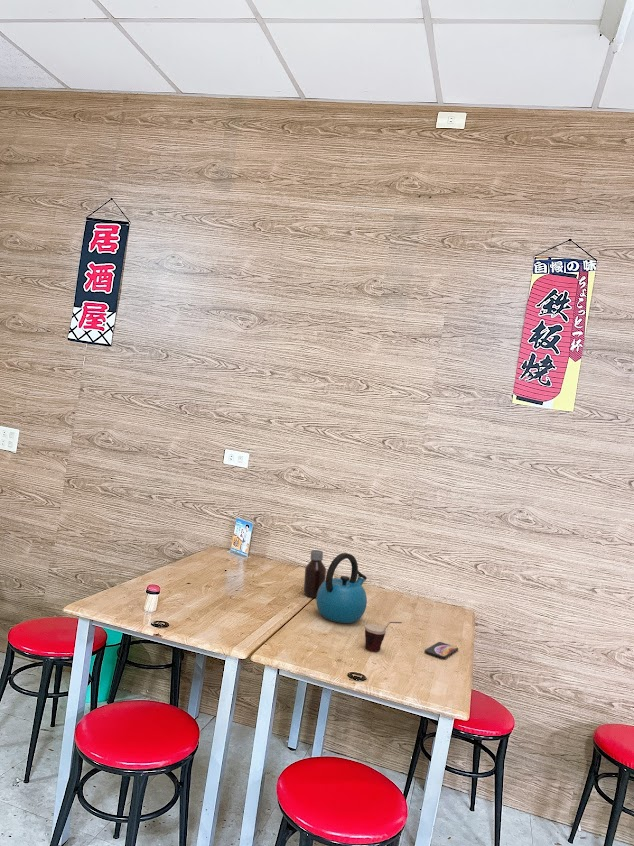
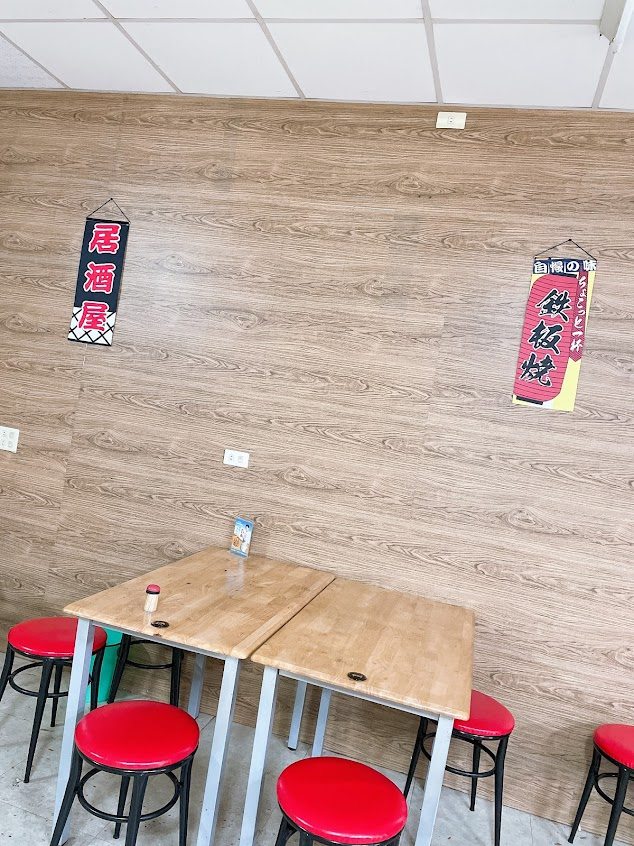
- bottle (315, 573)
- smartphone (441, 649)
- kettle (345, 585)
- cup (382, 634)
